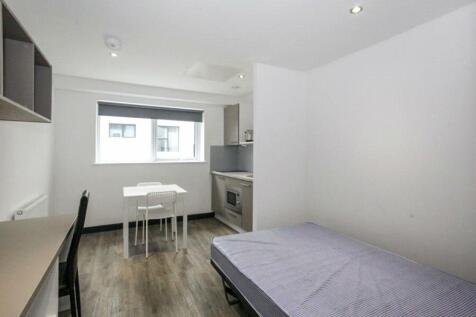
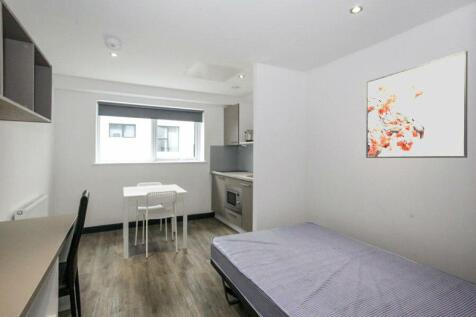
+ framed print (408, 113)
